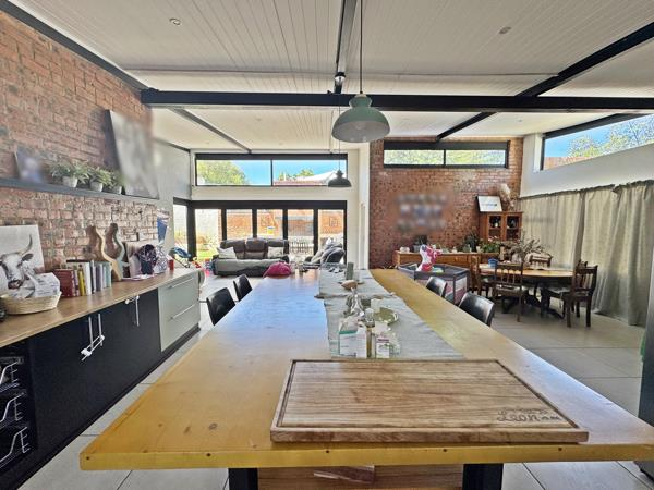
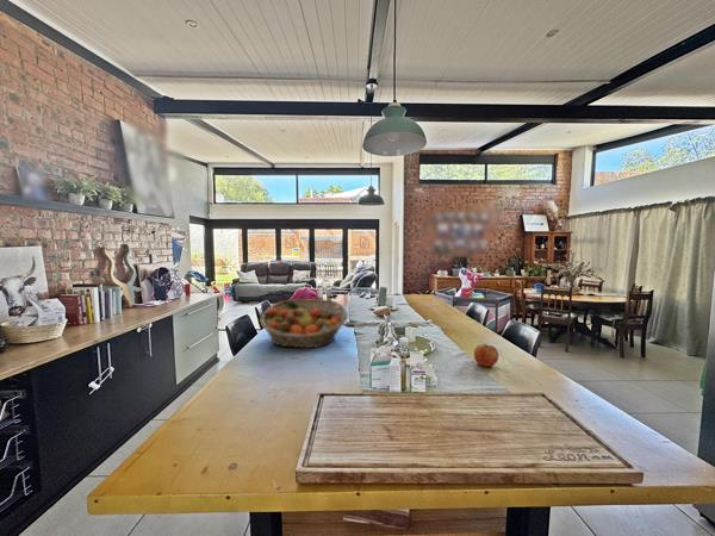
+ fruit basket (304, 322)
+ apple (485, 354)
